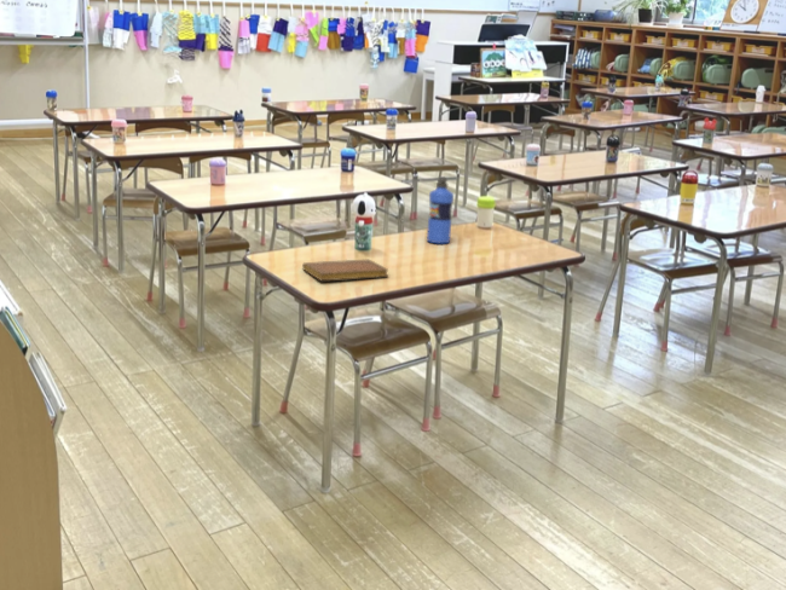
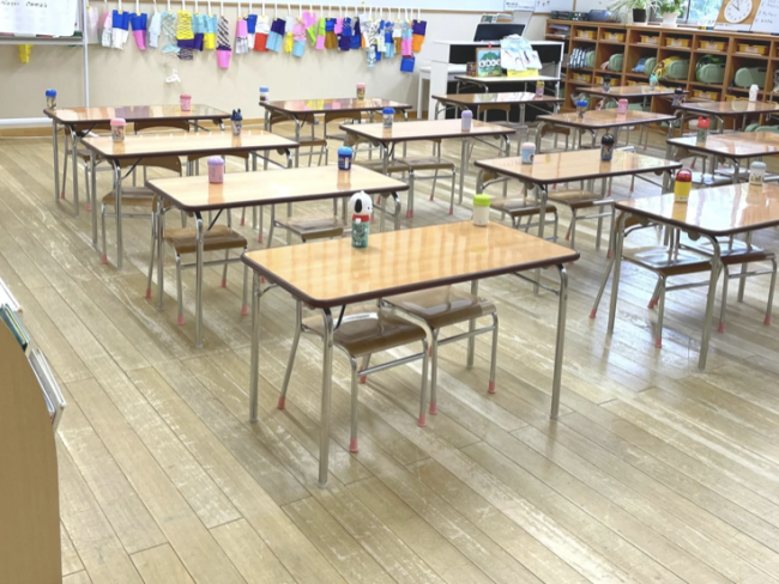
- water bottle (440, 209)
- notebook (345, 268)
